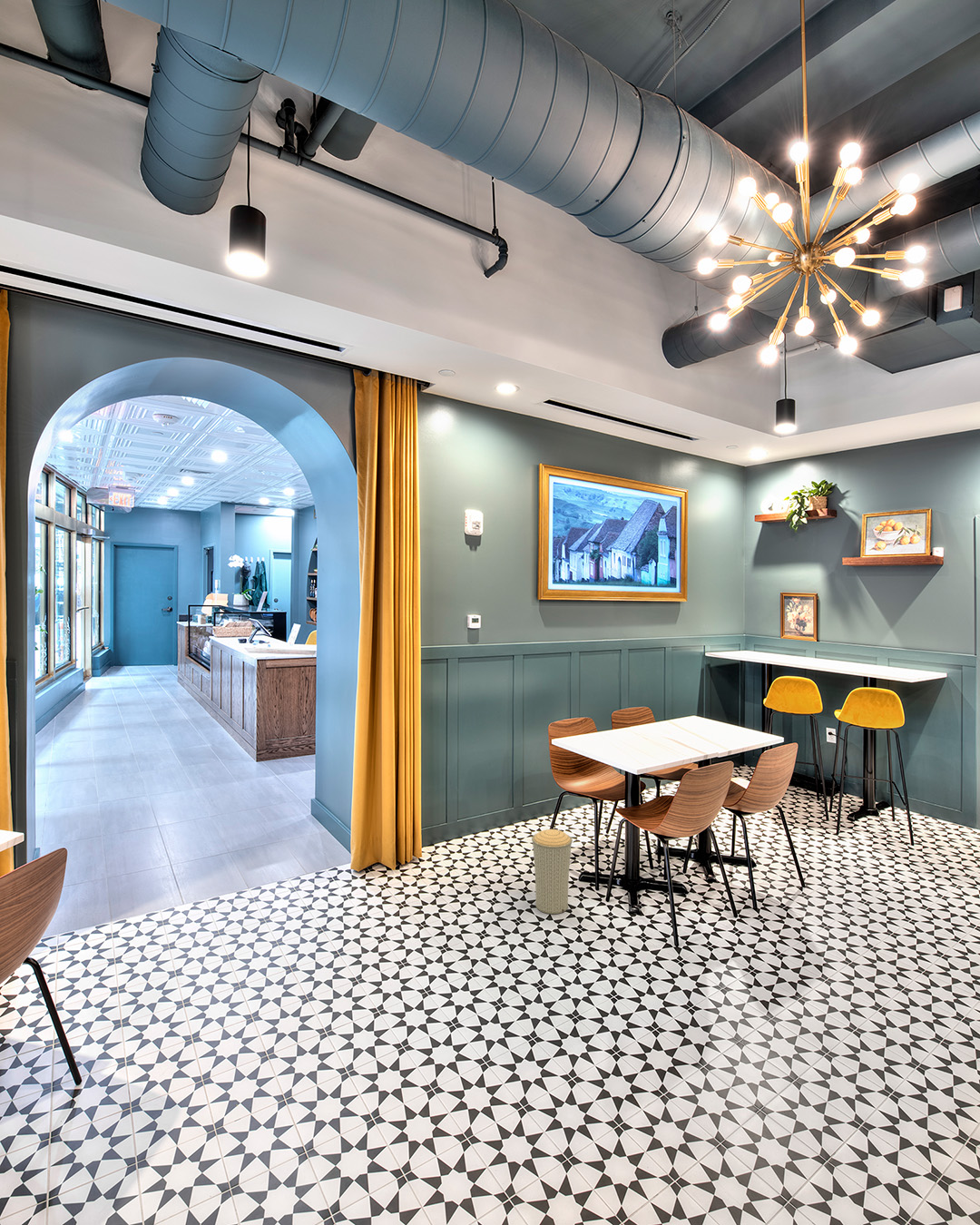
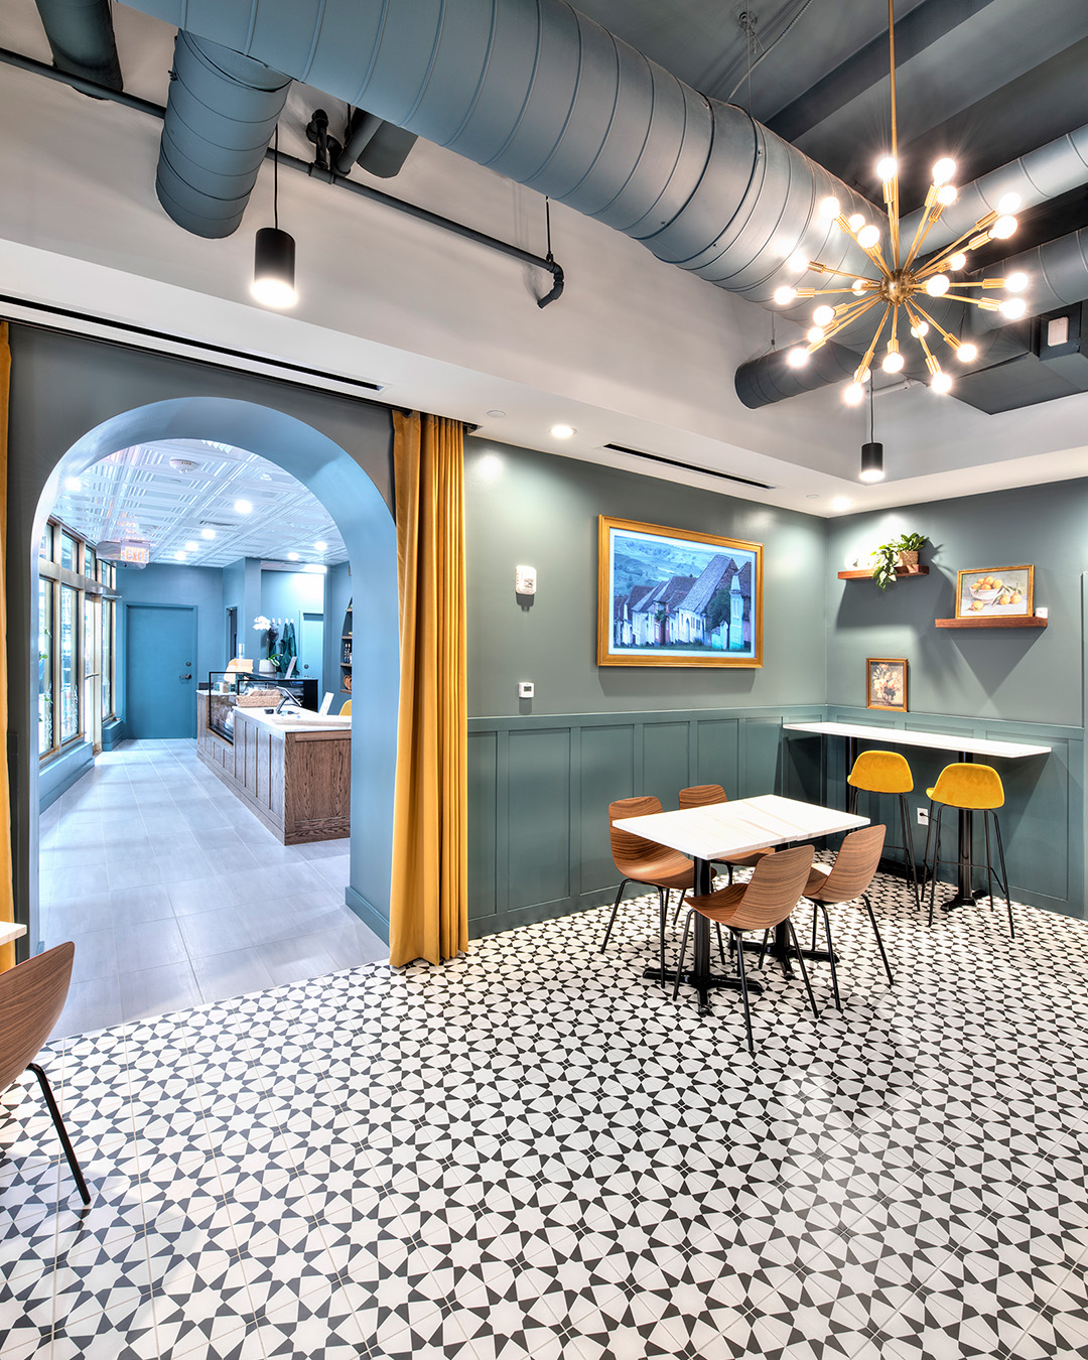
- trash can (552, 868)
